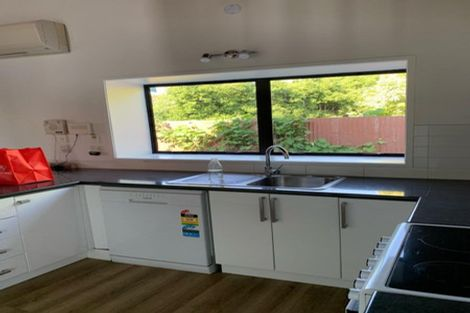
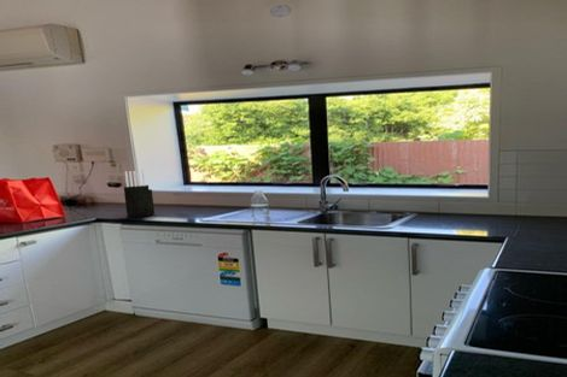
+ knife block (139, 193)
